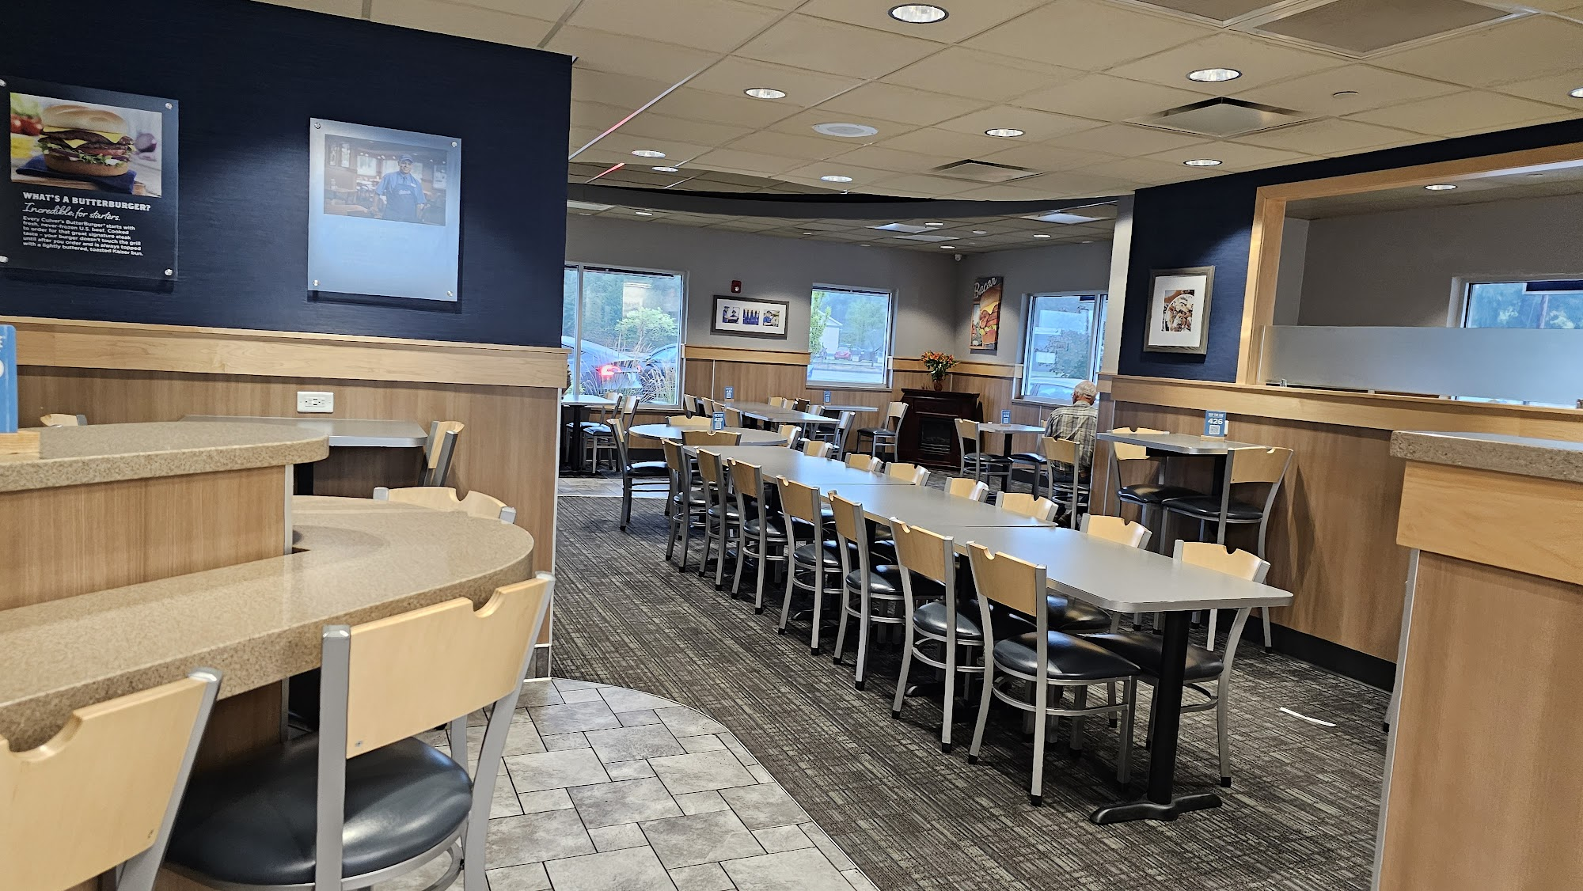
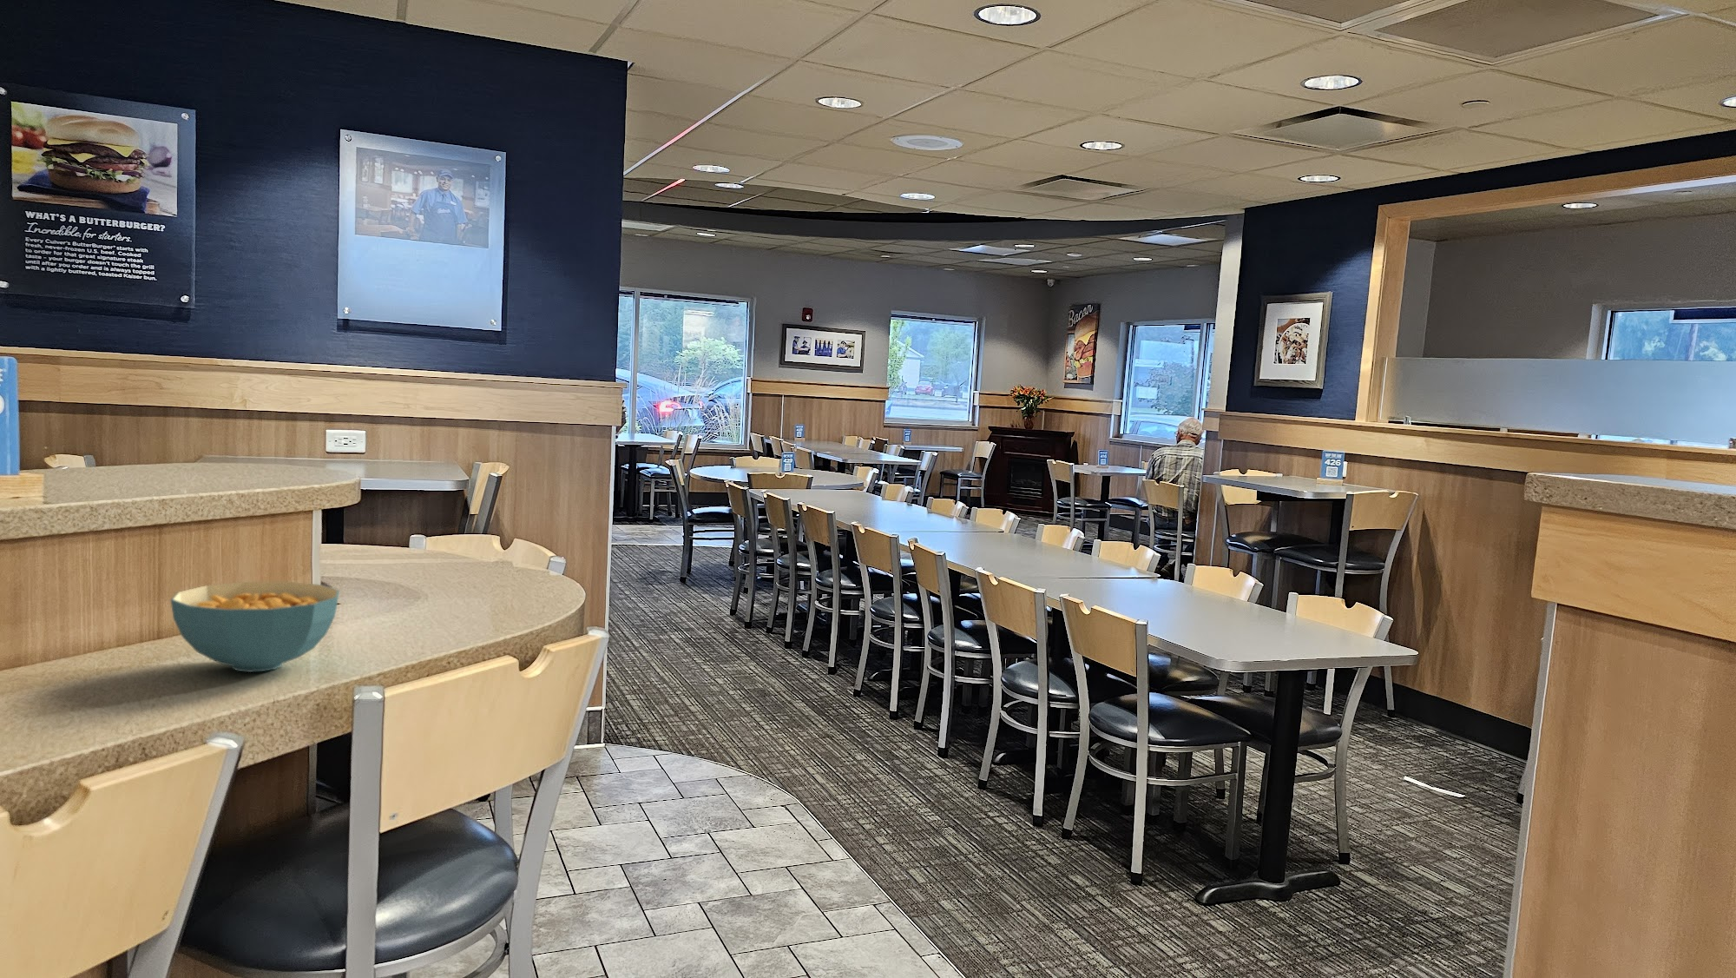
+ cereal bowl (258, 631)
